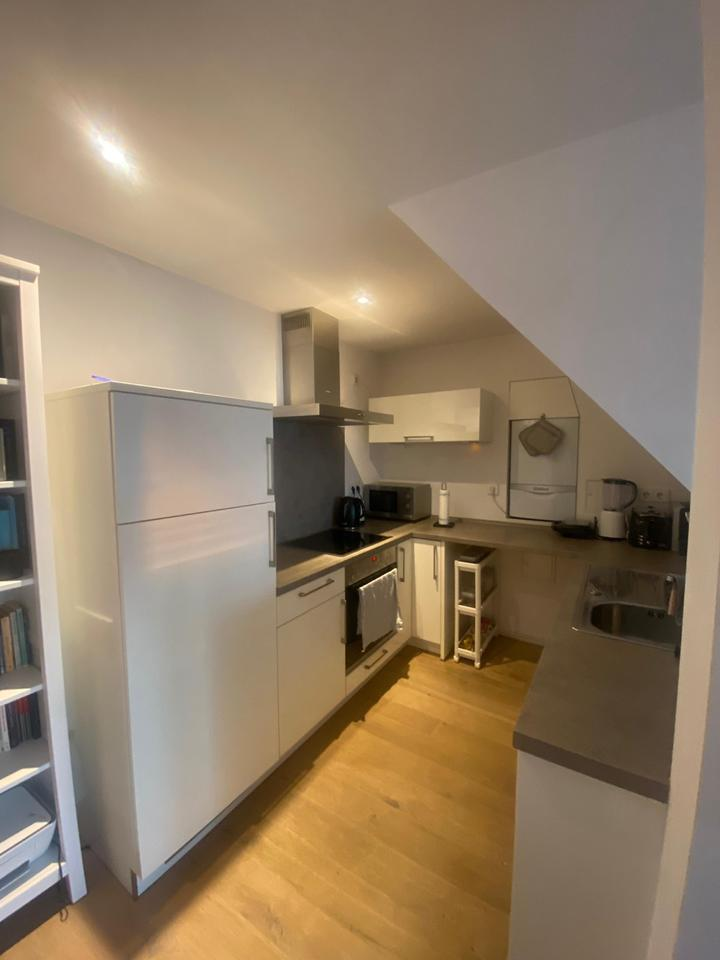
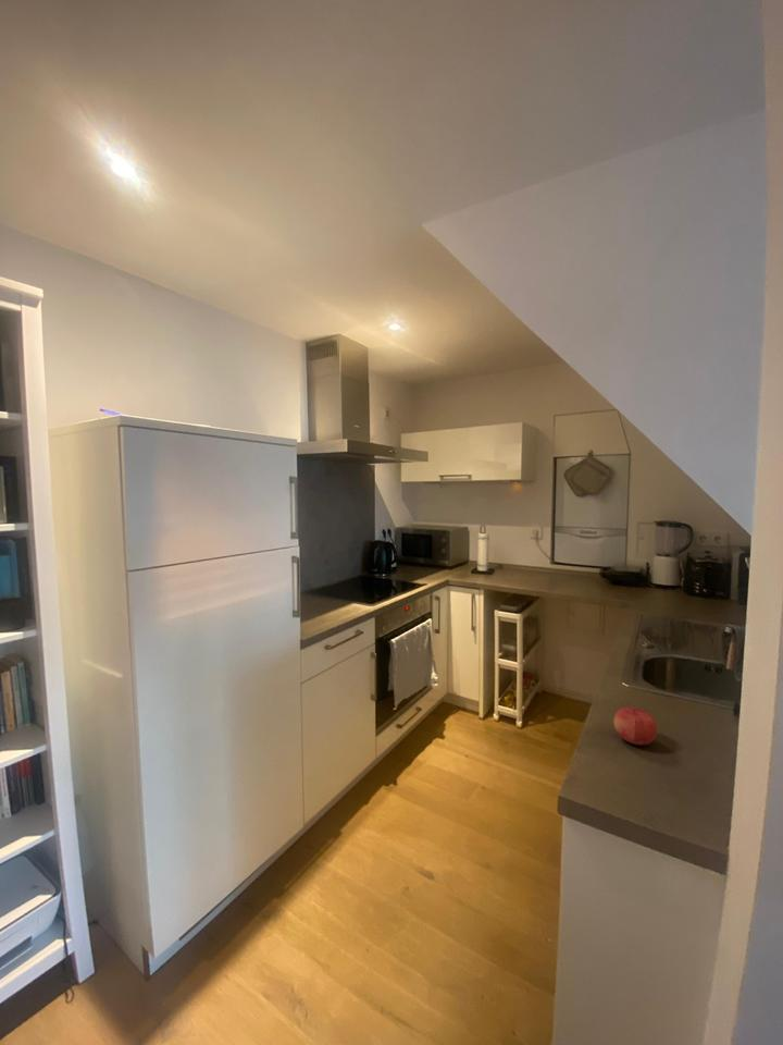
+ fruit (635, 724)
